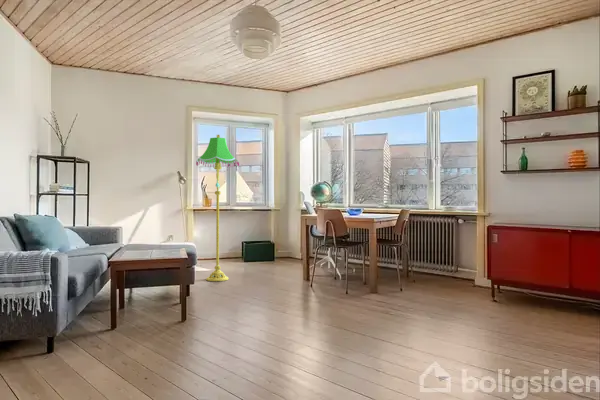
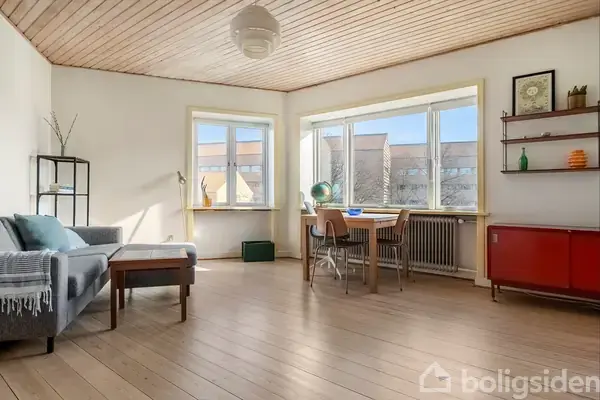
- floor lamp (217, 206)
